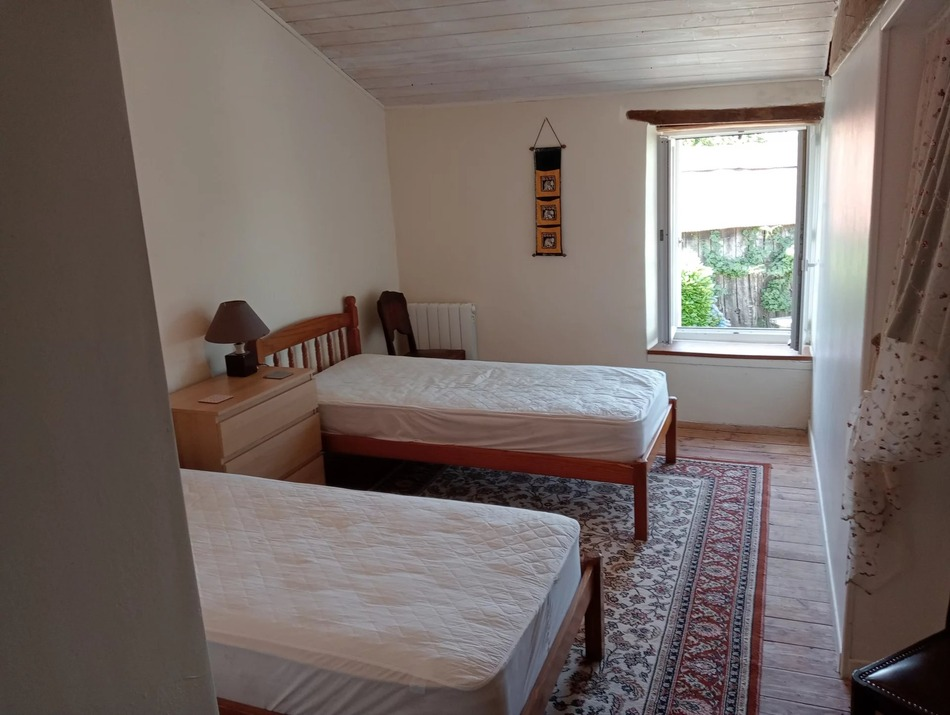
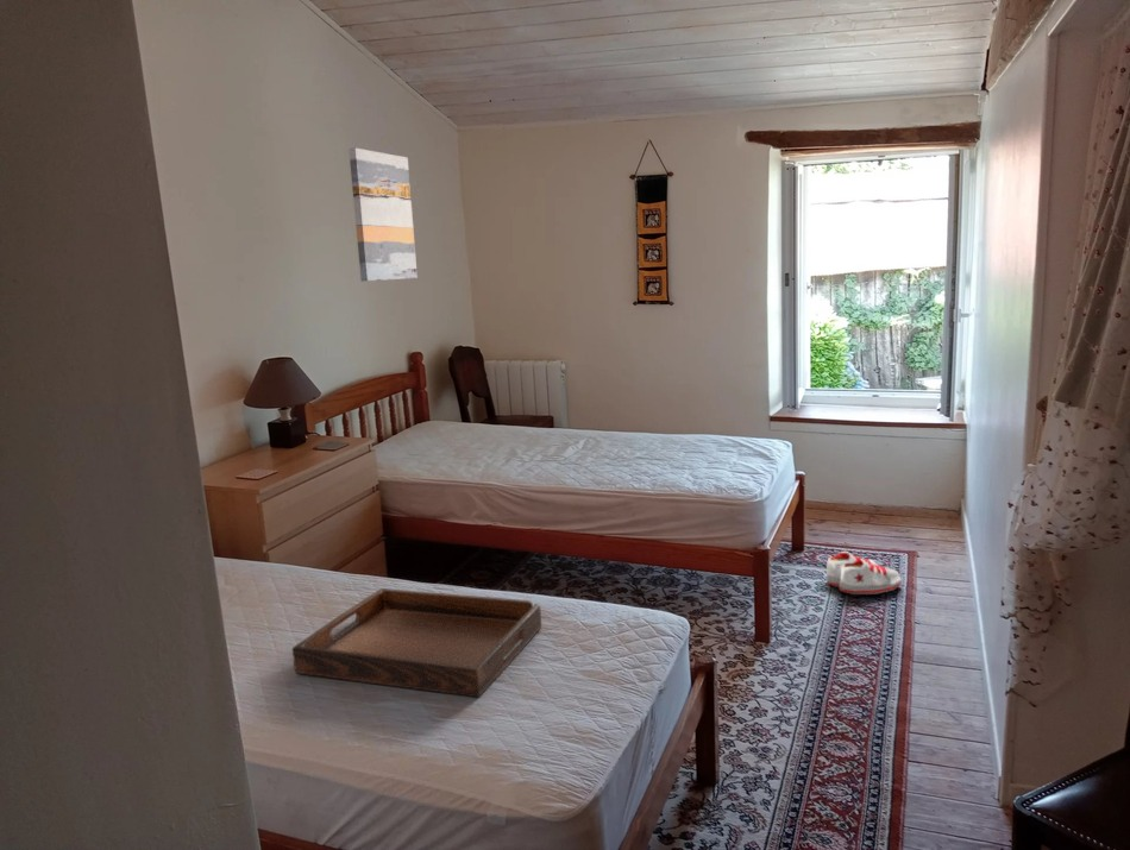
+ wall art (384, 216)
+ serving tray (423, 635)
+ shoe (861, 568)
